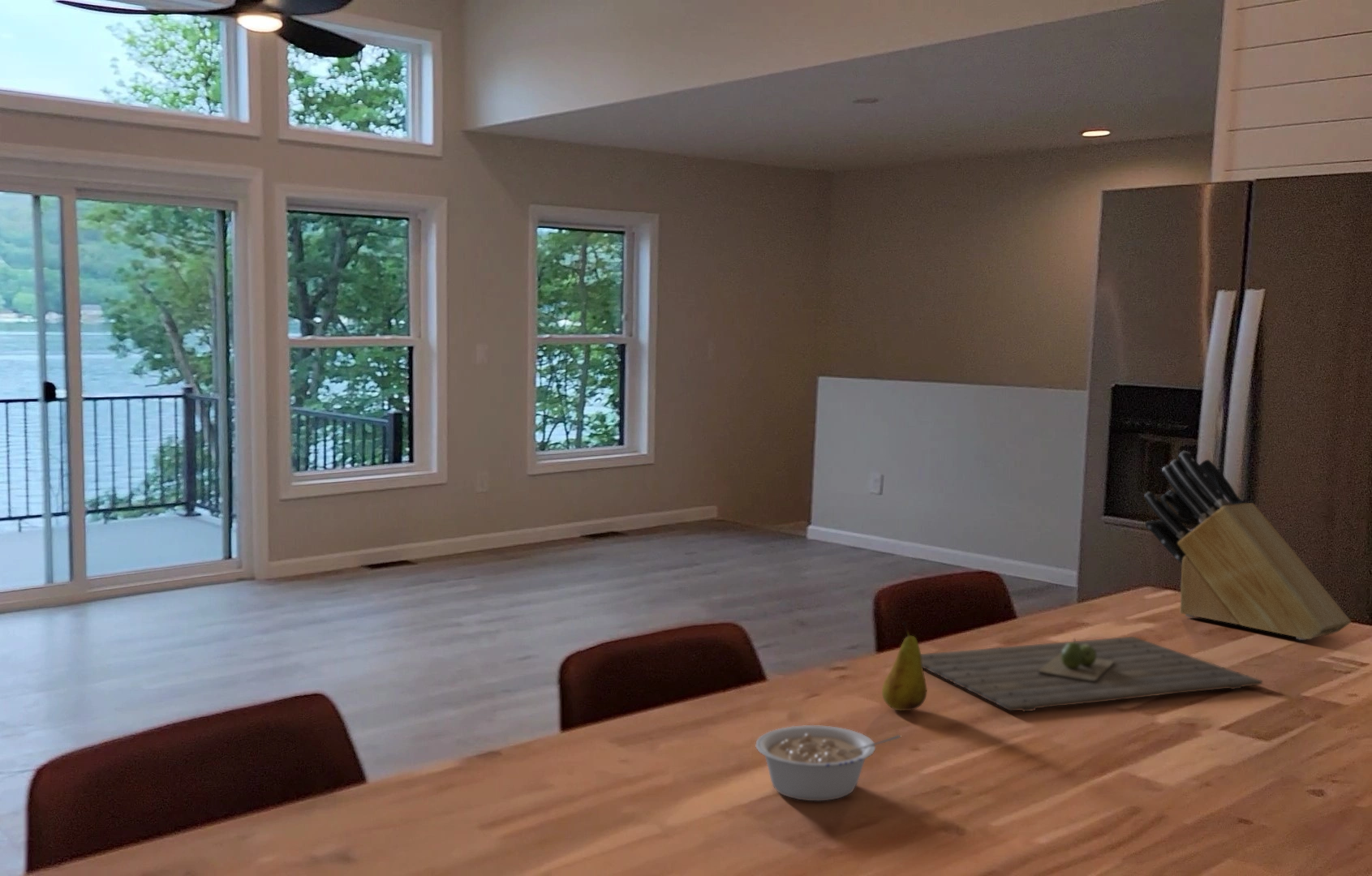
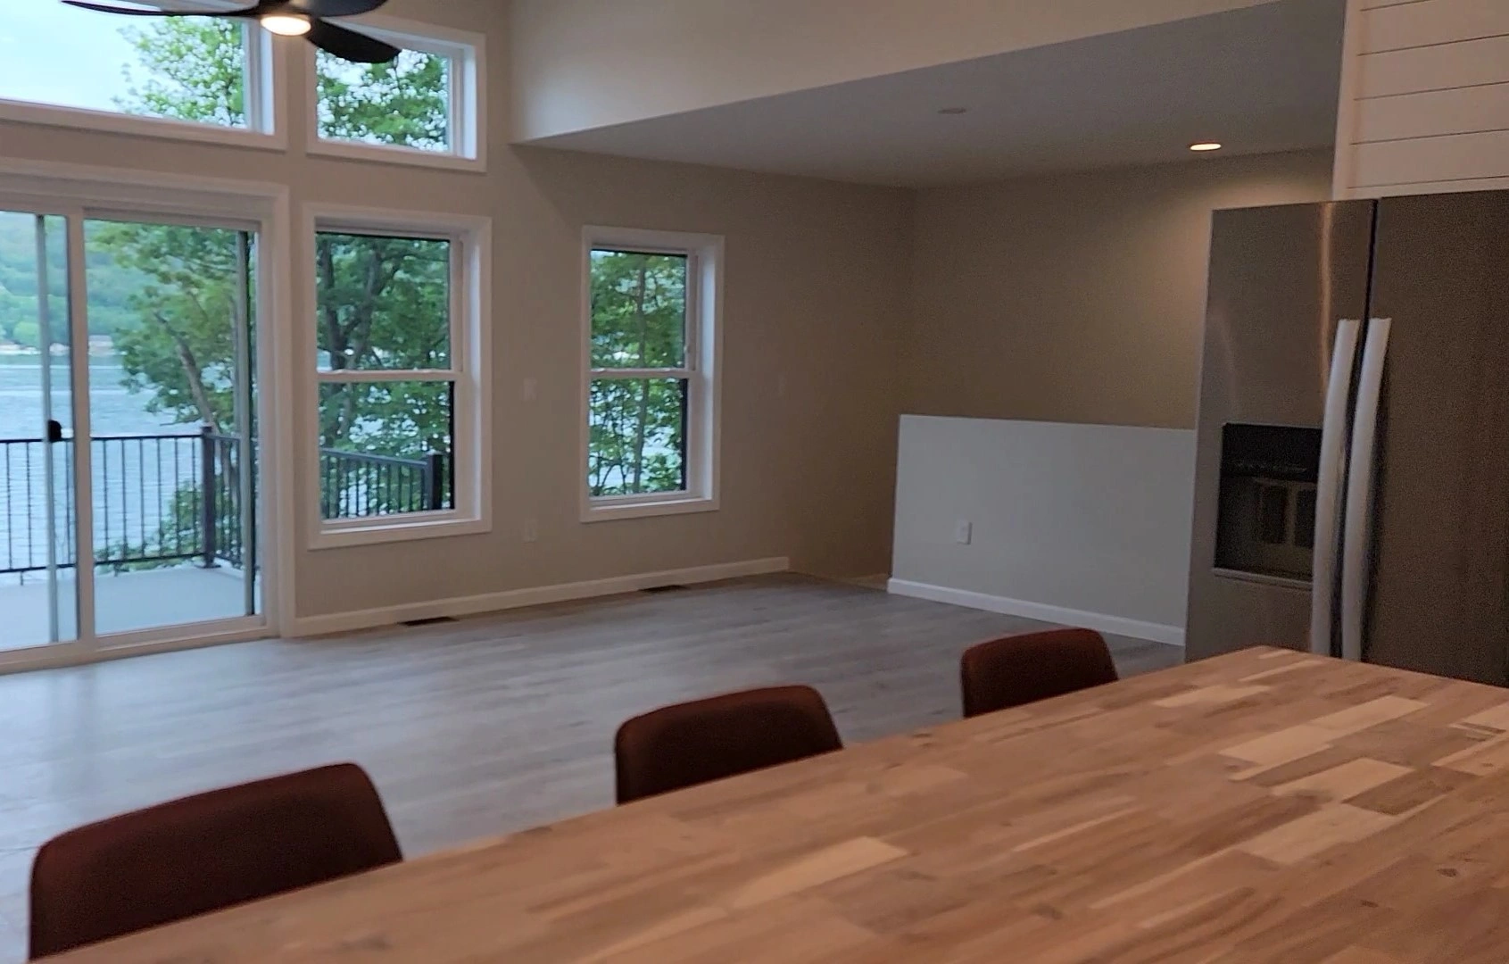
- knife block (1242, 539)
- fruit (905, 665)
- cutting board (1079, 655)
- legume (819, 759)
